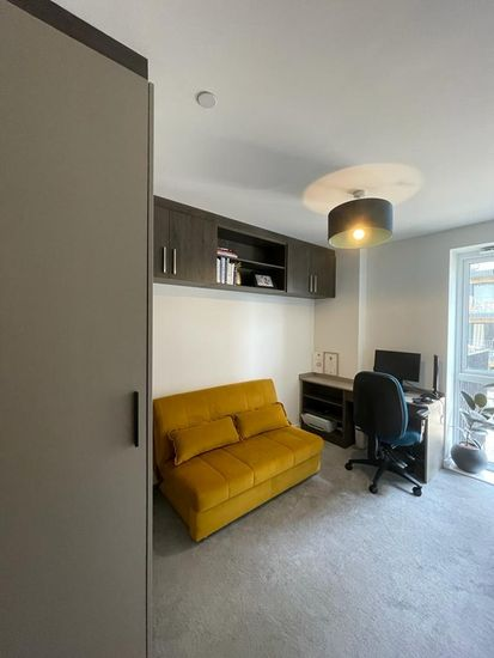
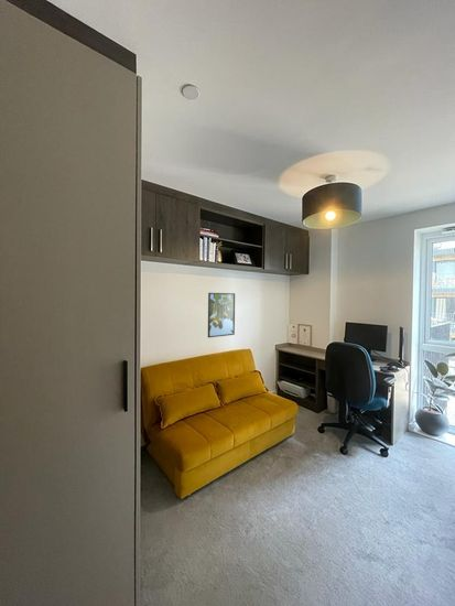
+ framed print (221, 314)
